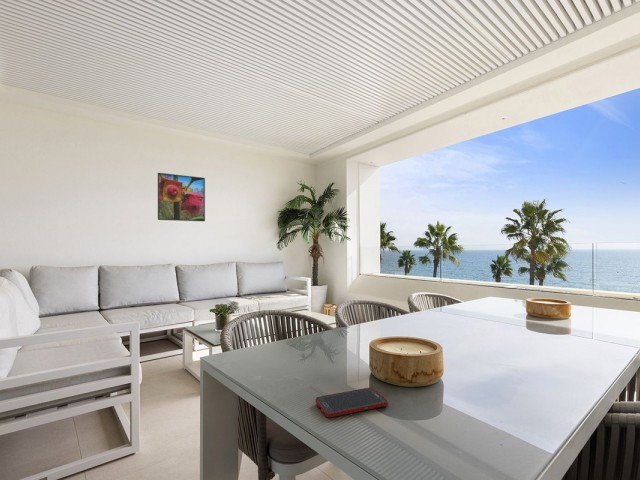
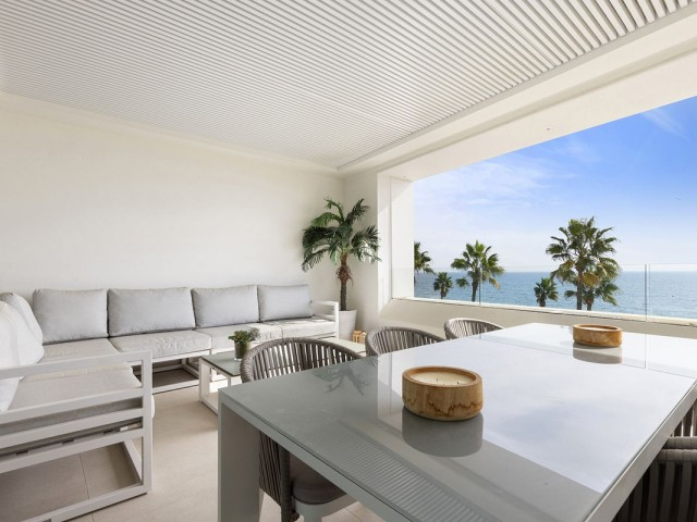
- cell phone (351, 401)
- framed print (182, 198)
